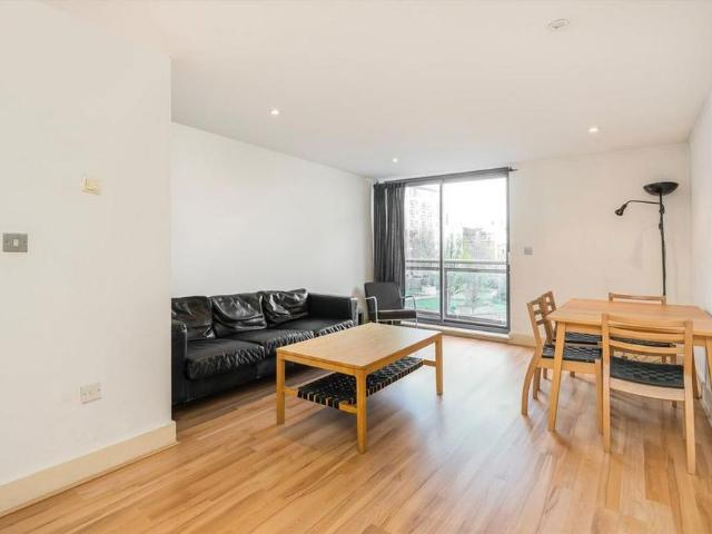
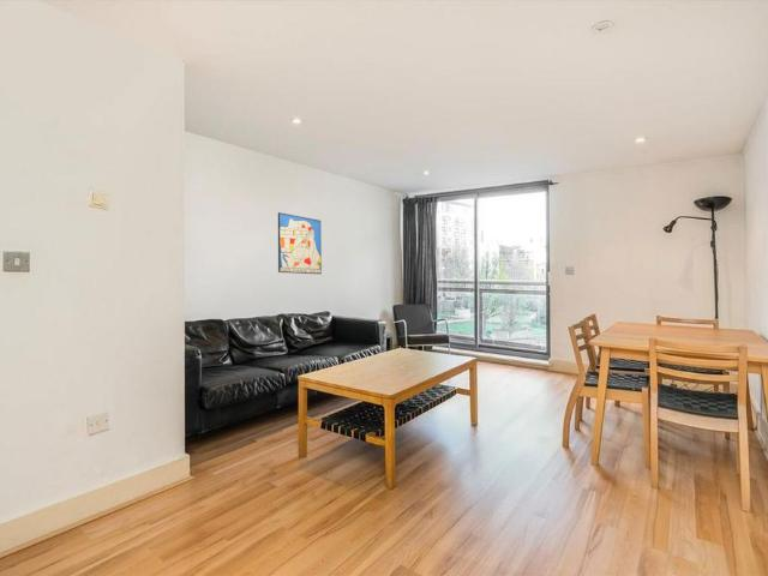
+ wall art (300, 245)
